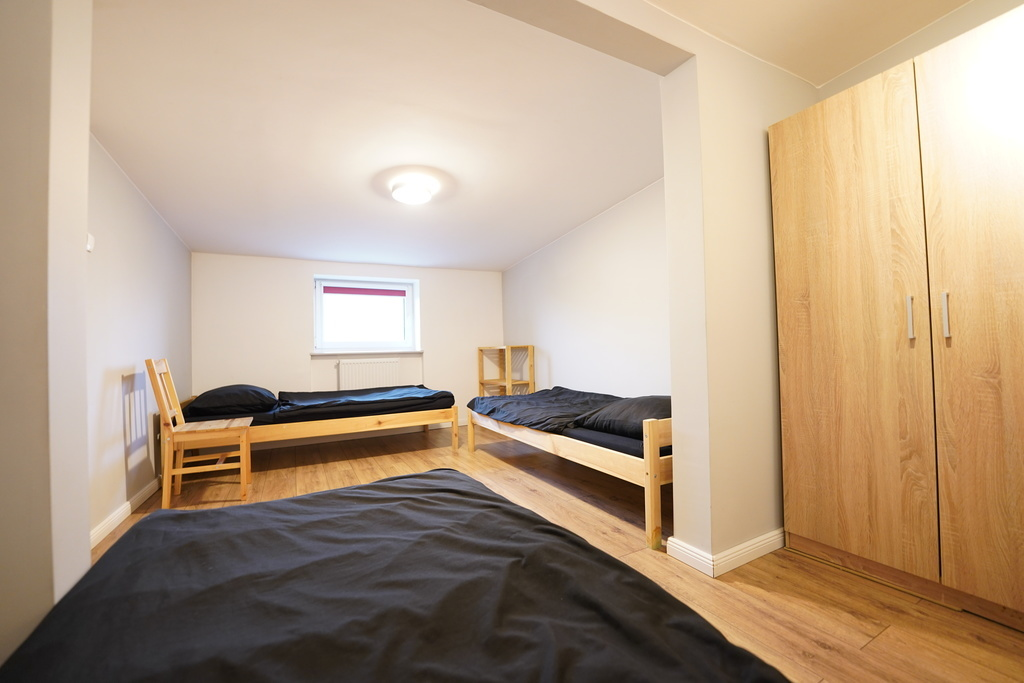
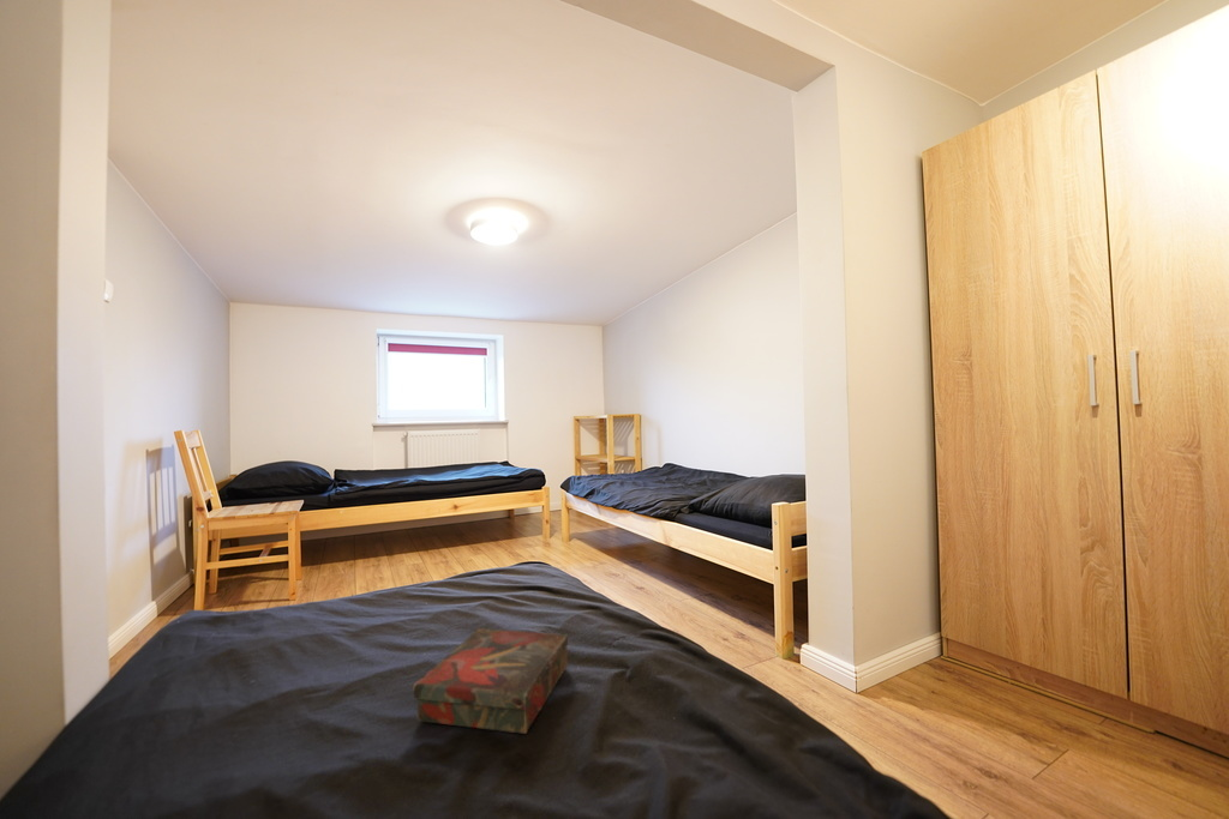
+ book (498, 674)
